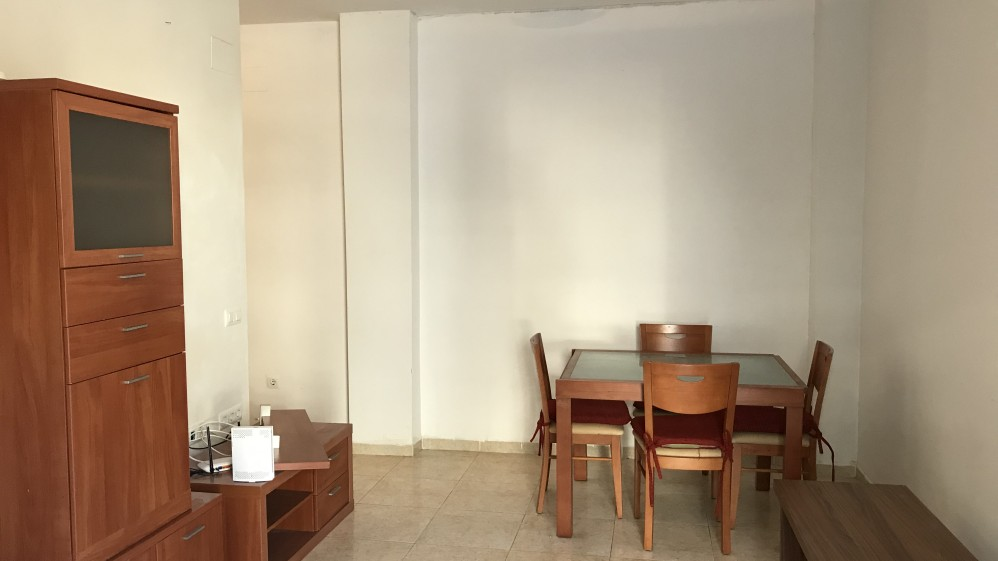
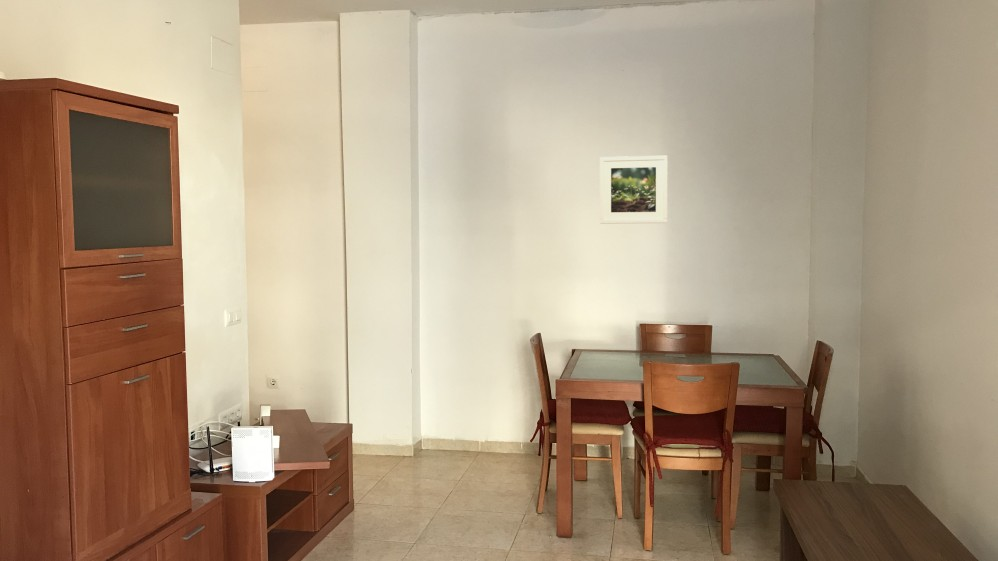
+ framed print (633, 189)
